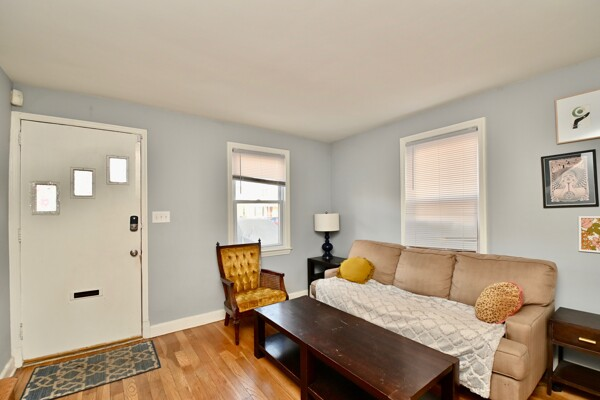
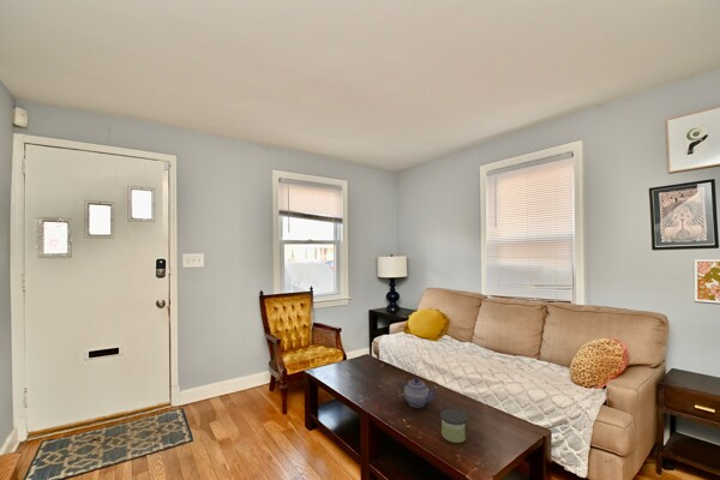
+ teapot (416, 390)
+ candle (454, 426)
